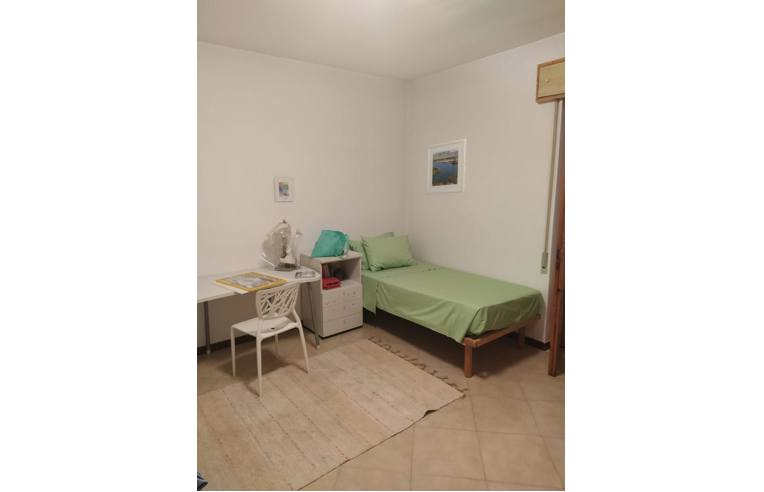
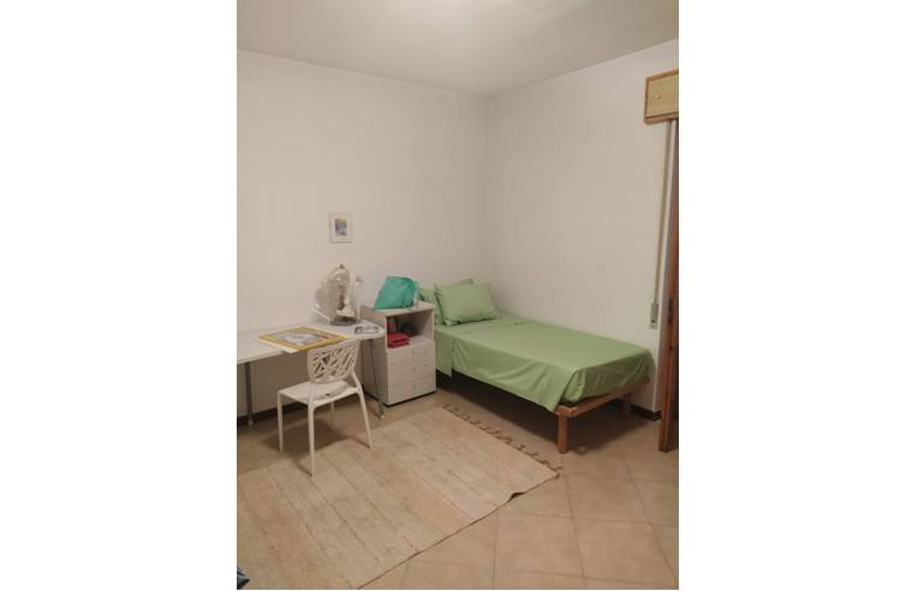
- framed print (445, 168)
